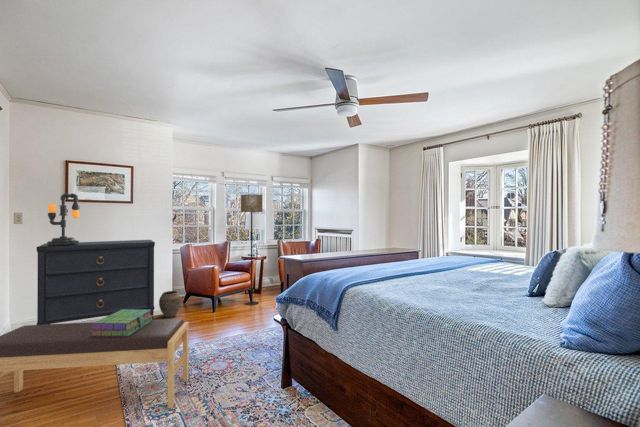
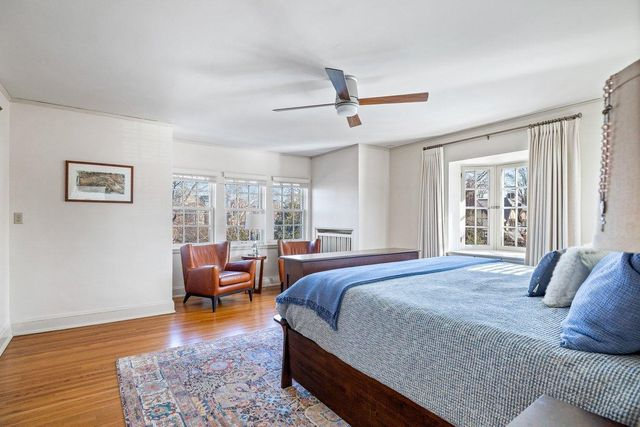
- stack of books (123, 321)
- floor lamp (251, 249)
- dresser (101, 286)
- bench (91, 364)
- vase (170, 304)
- table lamp (63, 218)
